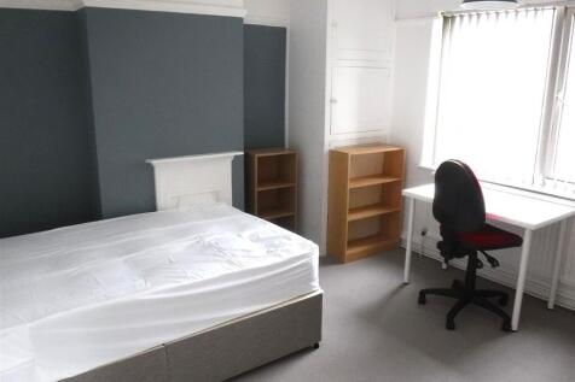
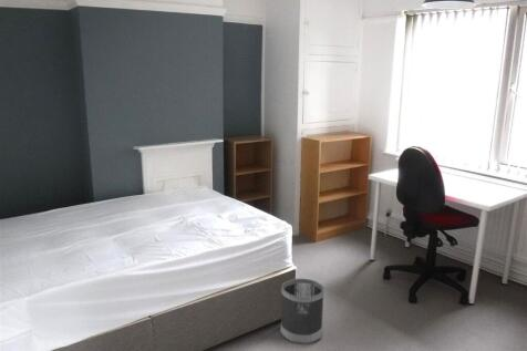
+ wastebasket (301, 310)
